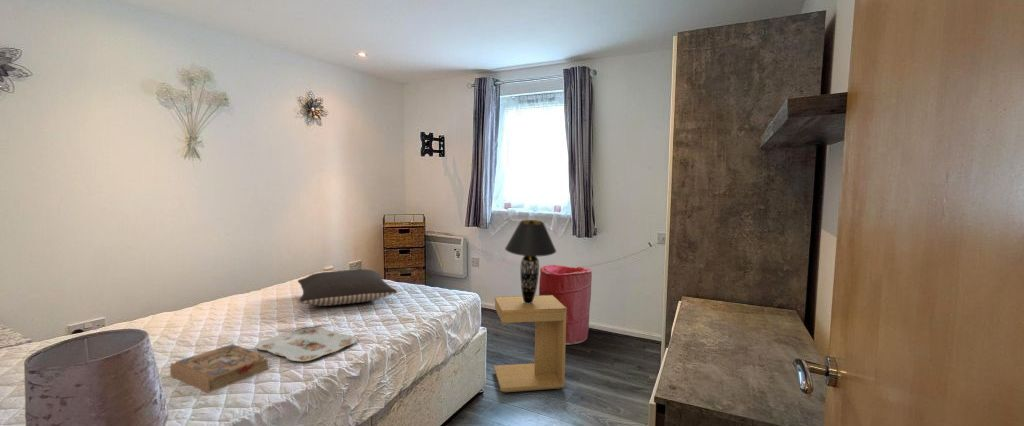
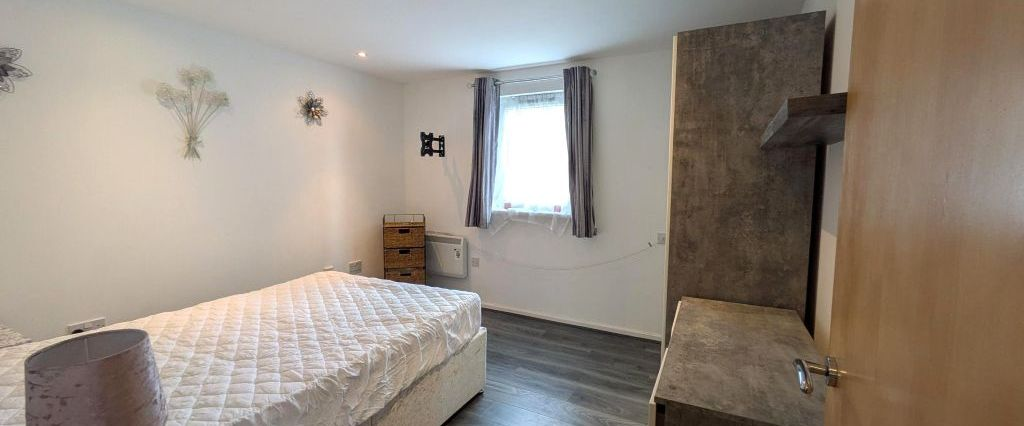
- laundry hamper (564, 300)
- pillow (345, 286)
- table lamp (528, 261)
- serving tray (307, 343)
- side table (535, 342)
- book (224, 365)
